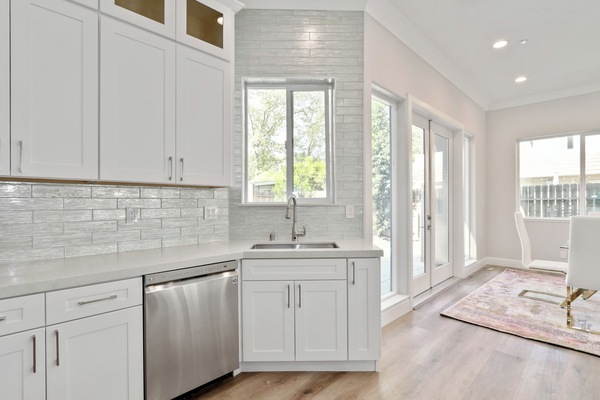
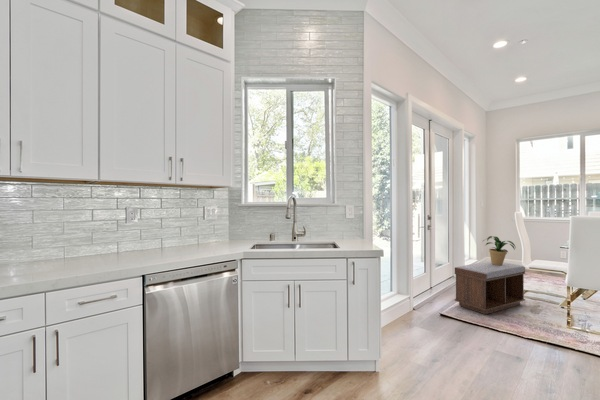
+ potted plant (496, 250)
+ bench (490, 285)
